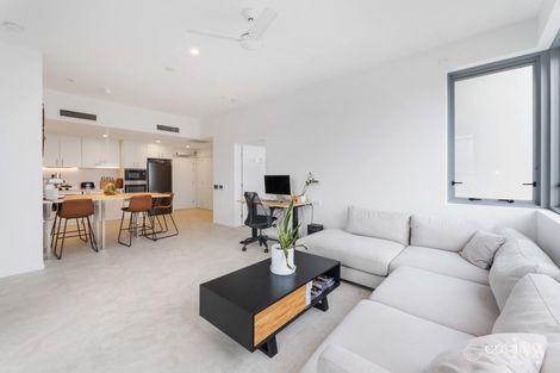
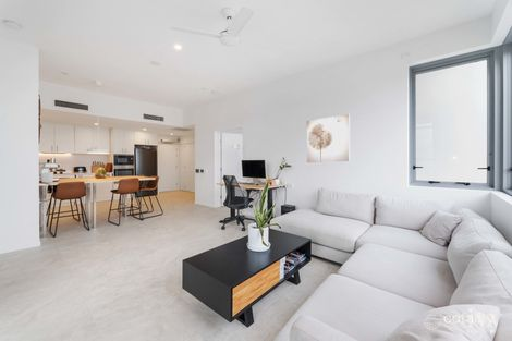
+ wall art (327, 139)
